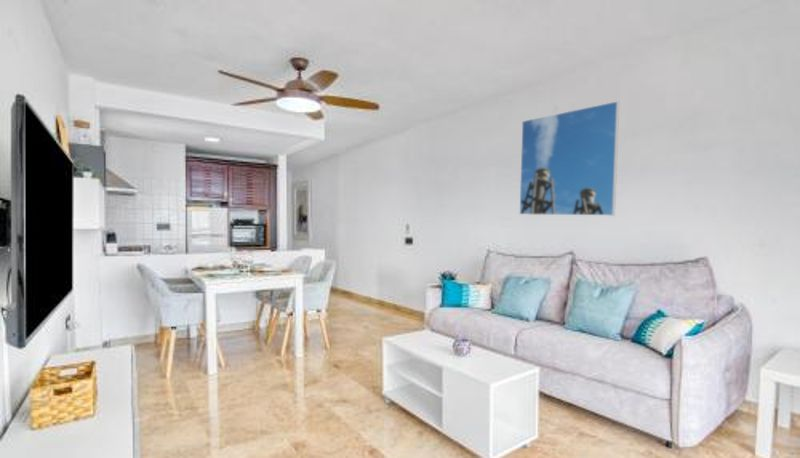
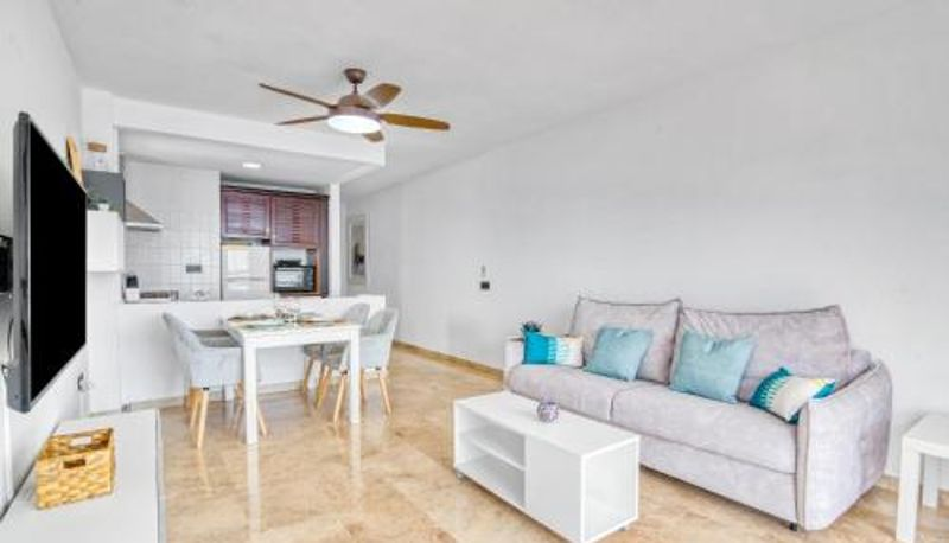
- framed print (564, 163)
